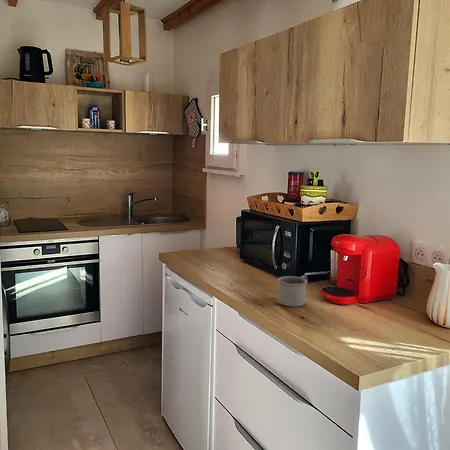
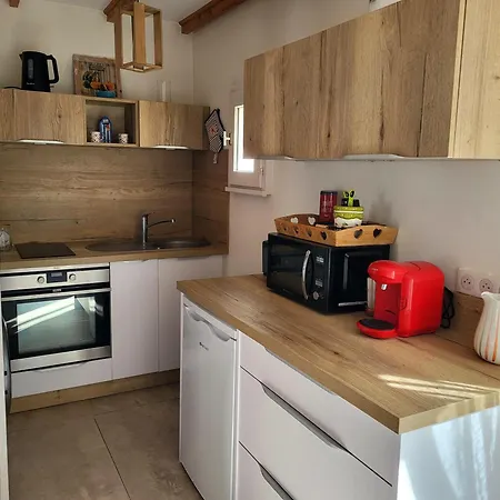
- mug (293, 290)
